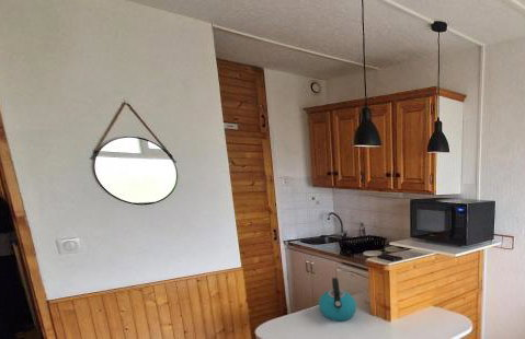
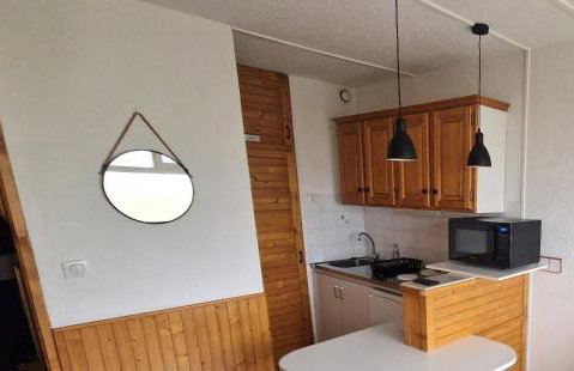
- kettle (336, 297)
